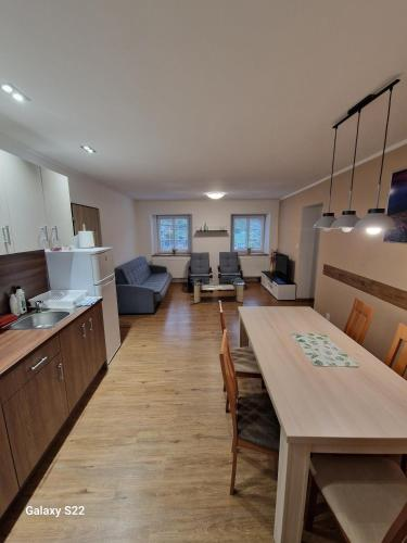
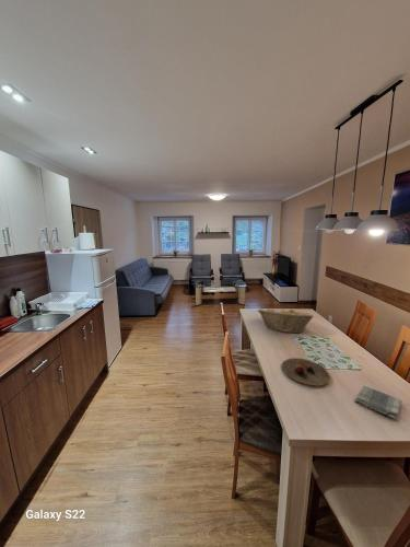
+ dish towel (377, 400)
+ fruit basket (284, 316)
+ plate (304, 369)
